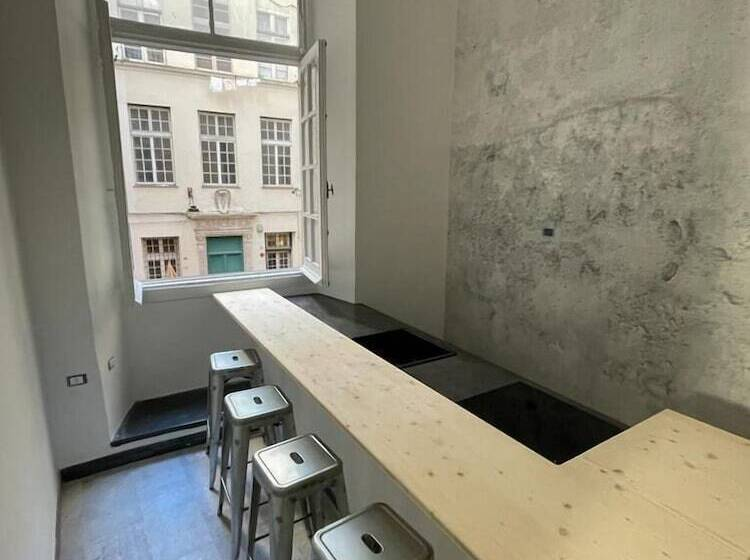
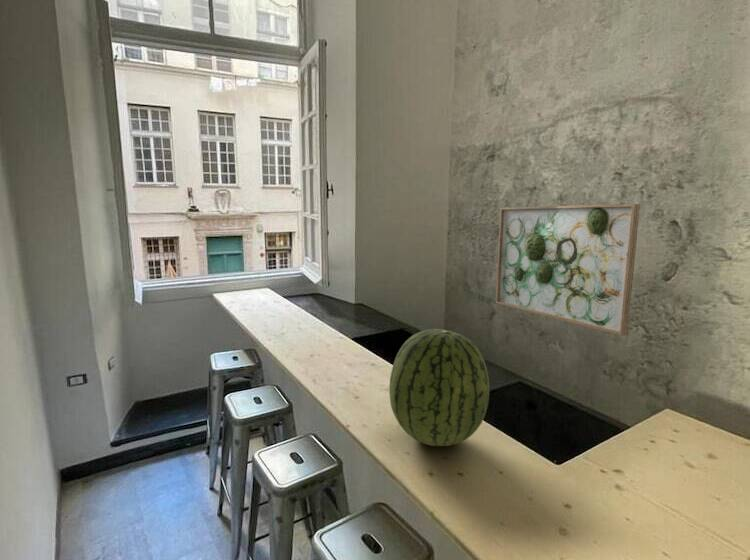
+ wall art (553, 262)
+ fruit (437, 385)
